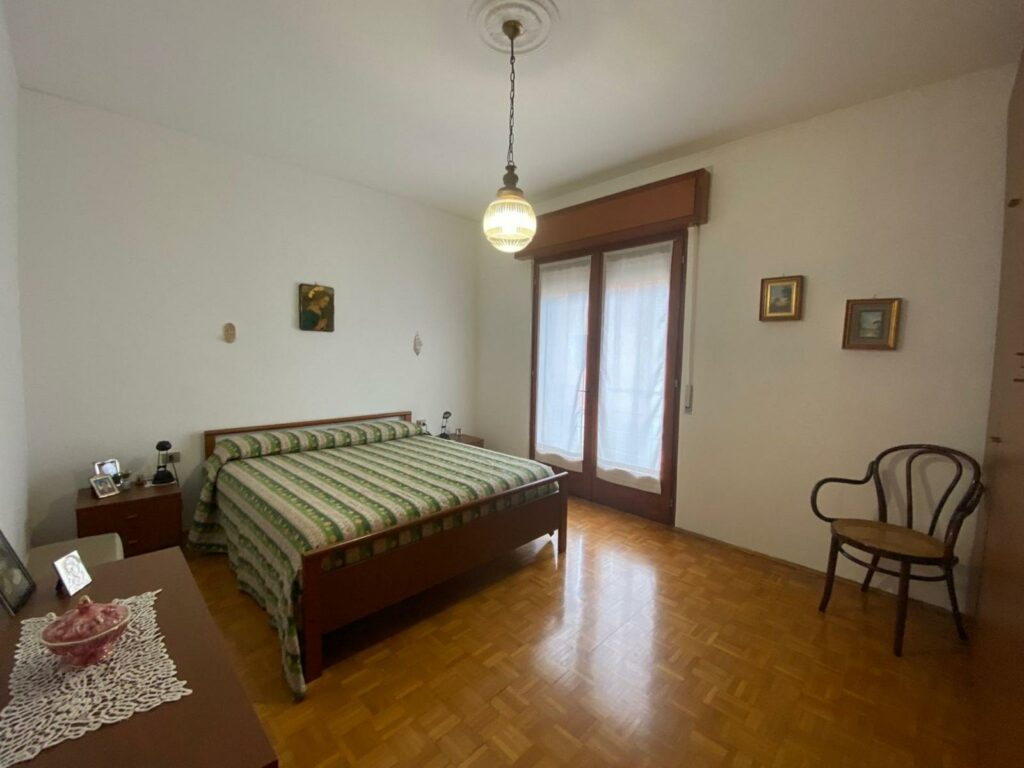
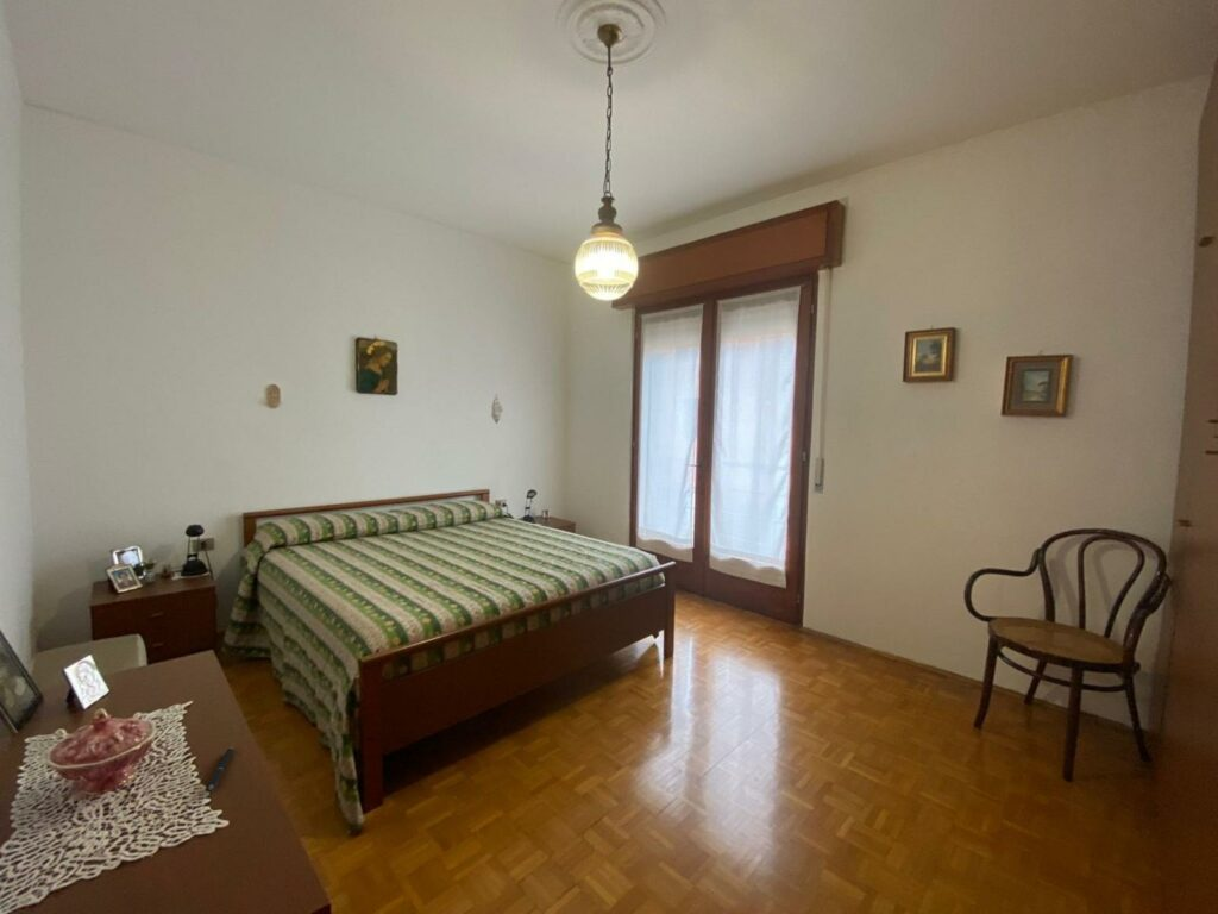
+ pen (221, 765)
